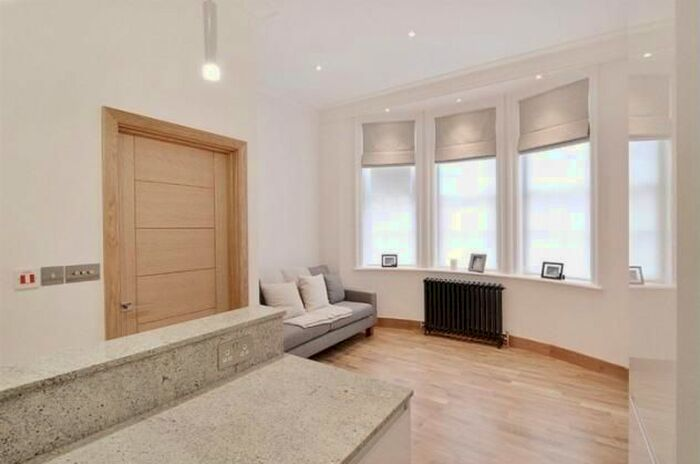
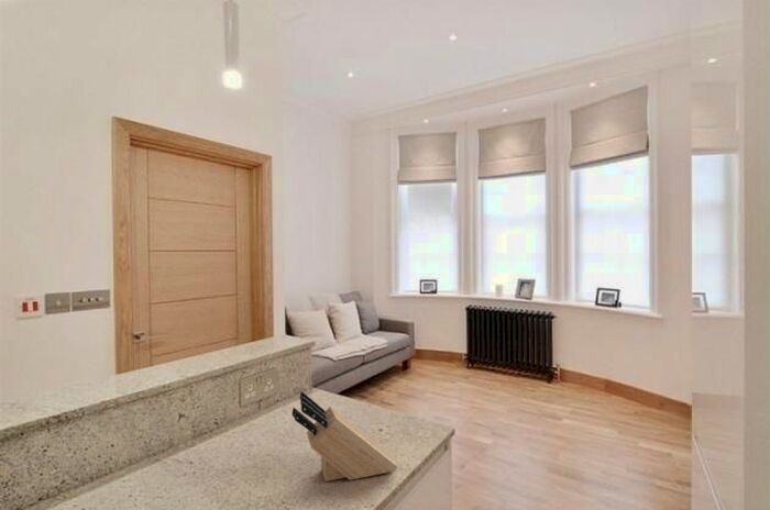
+ knife block (344, 431)
